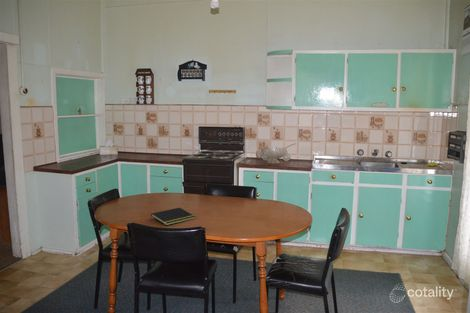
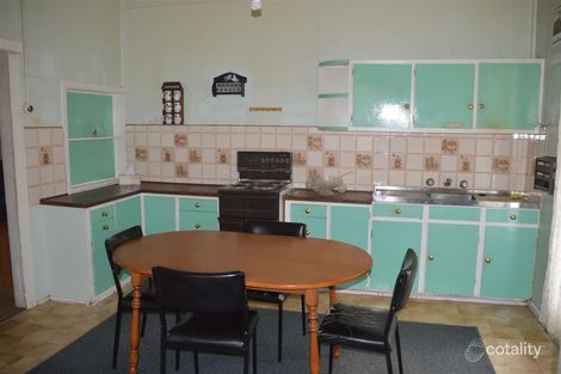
- notepad (173, 215)
